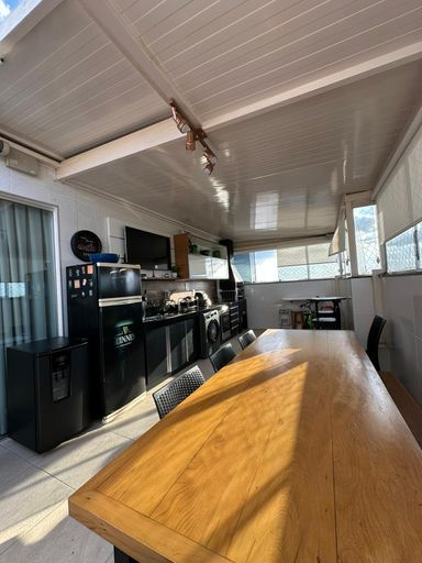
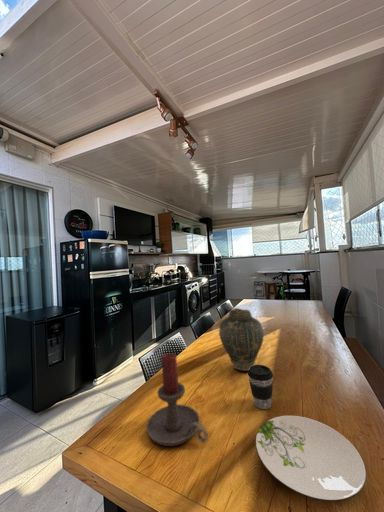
+ candle holder (176, 393)
+ vase (241, 337)
+ plate (305, 455)
+ coffee cup (261, 386)
